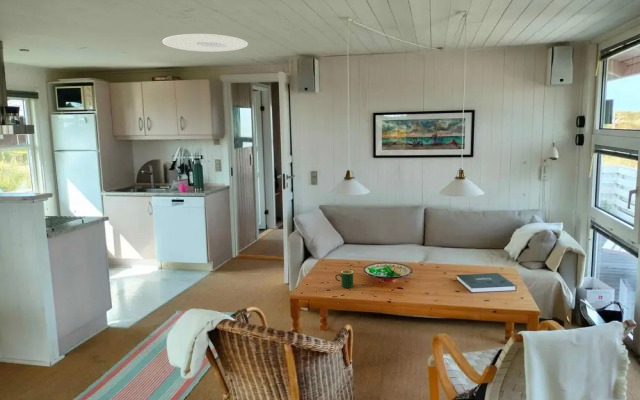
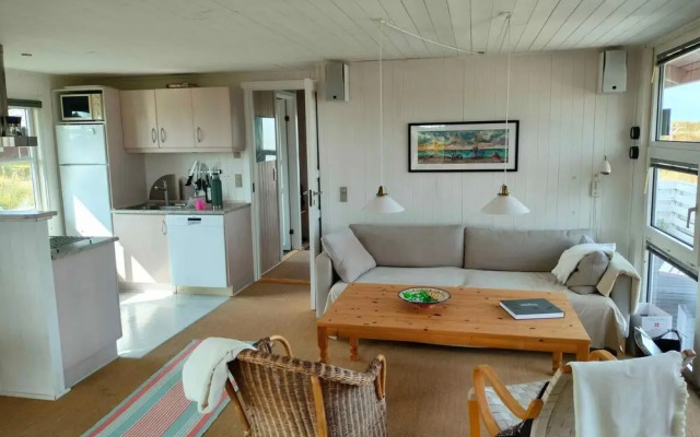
- ceiling light (205, 39)
- mug (344, 278)
